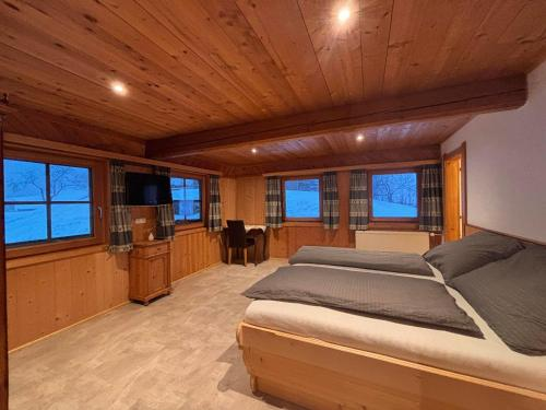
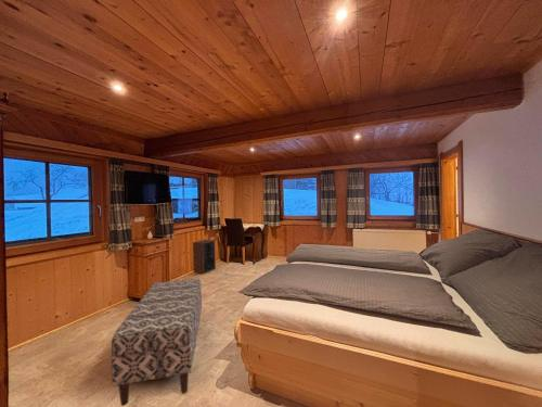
+ speaker (204, 255)
+ bench (168, 326)
